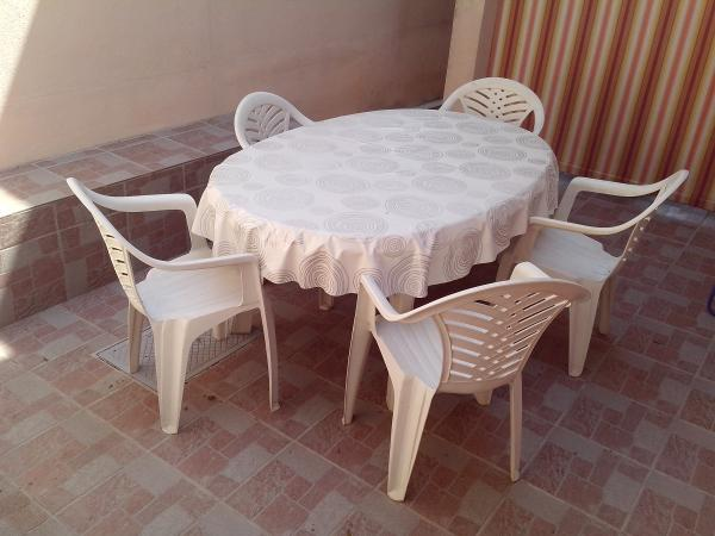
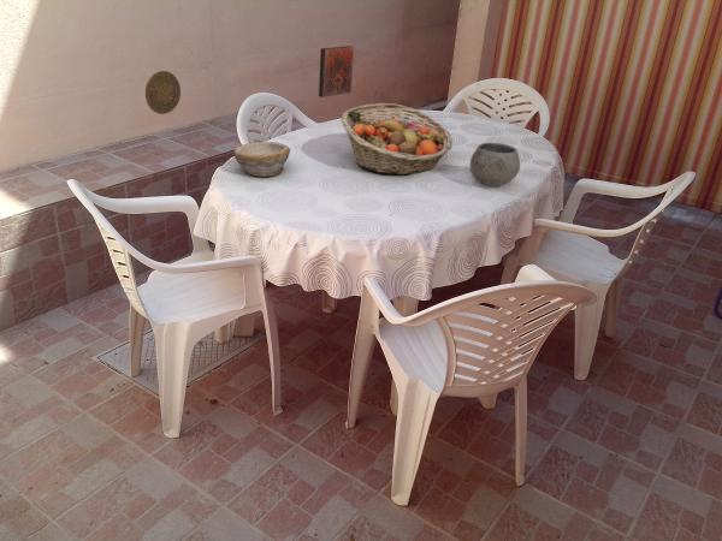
+ bowl (261, 159)
+ decorative tile (336, 71)
+ fruit basket (396, 138)
+ decorative plate (164, 93)
+ bowl (495, 165)
